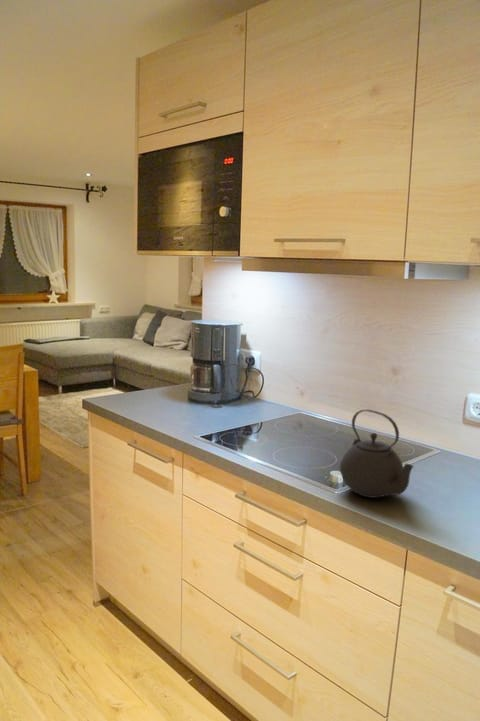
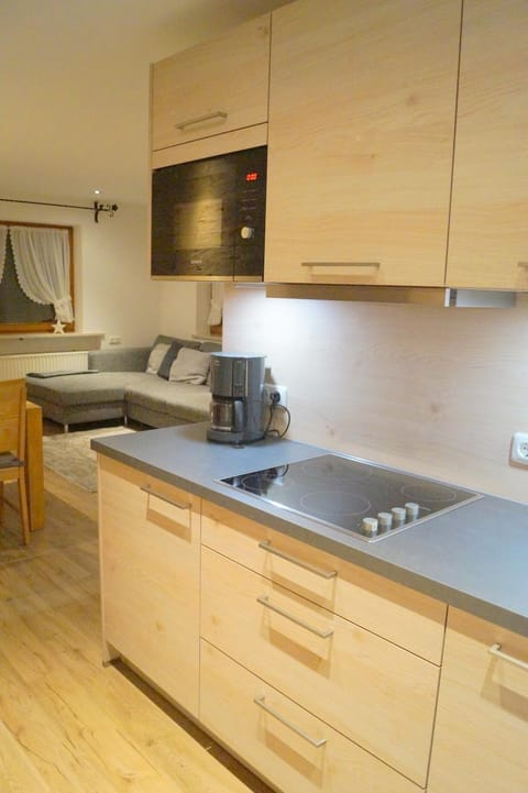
- kettle (379, 454)
